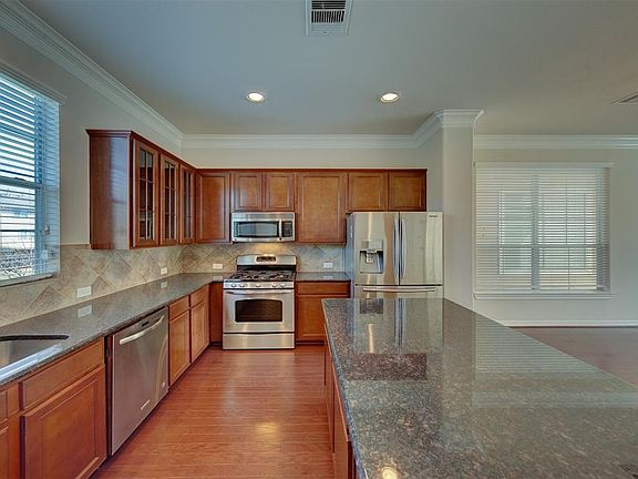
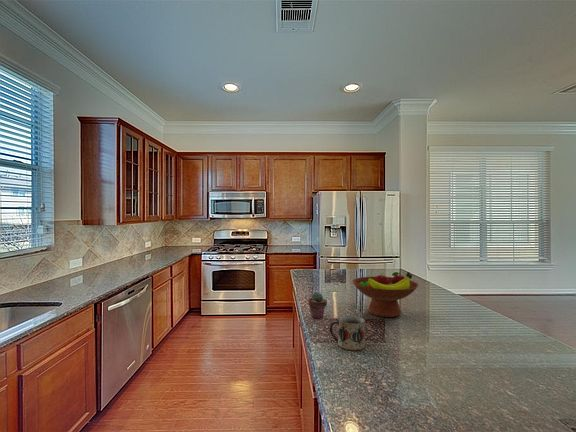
+ potted succulent (317, 304)
+ fruit bowl (384, 291)
+ mug (349, 332)
